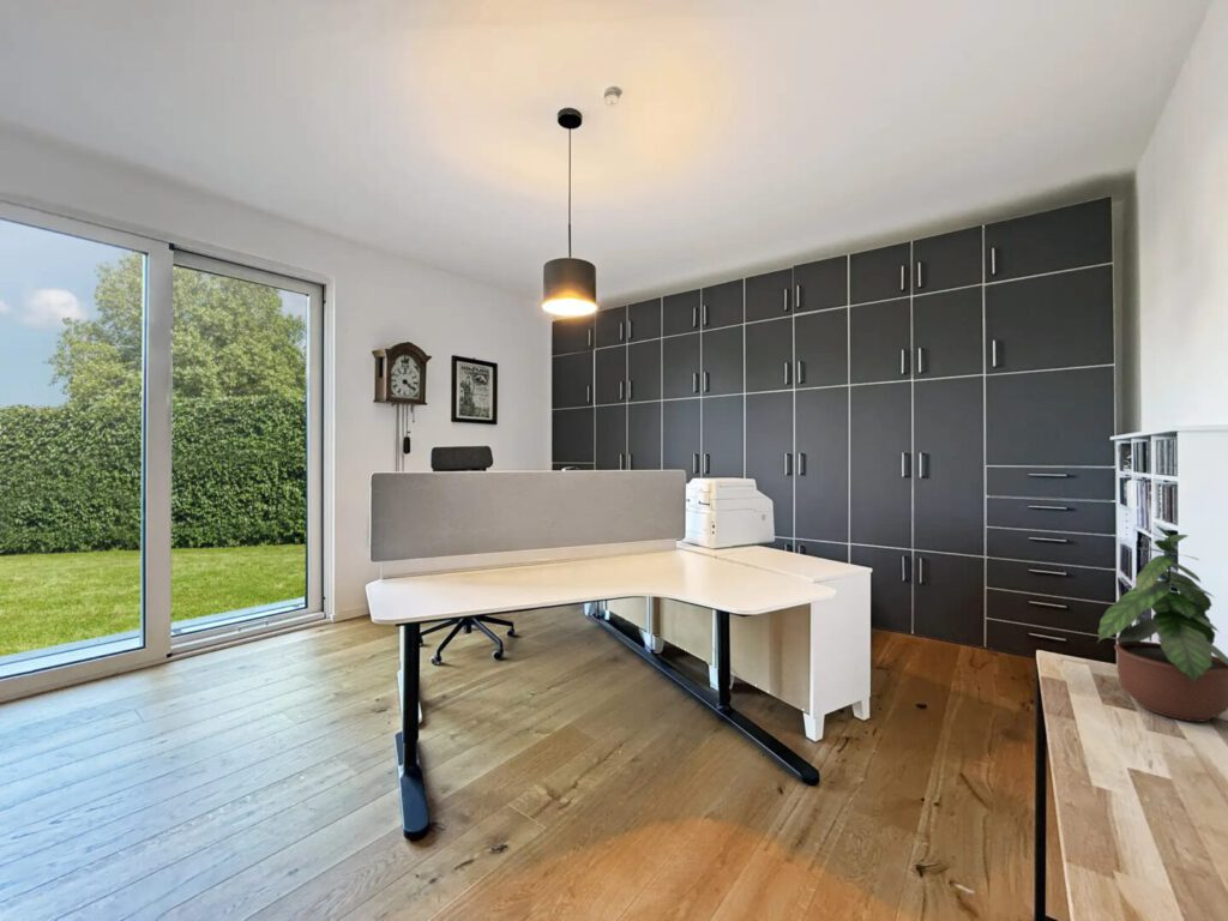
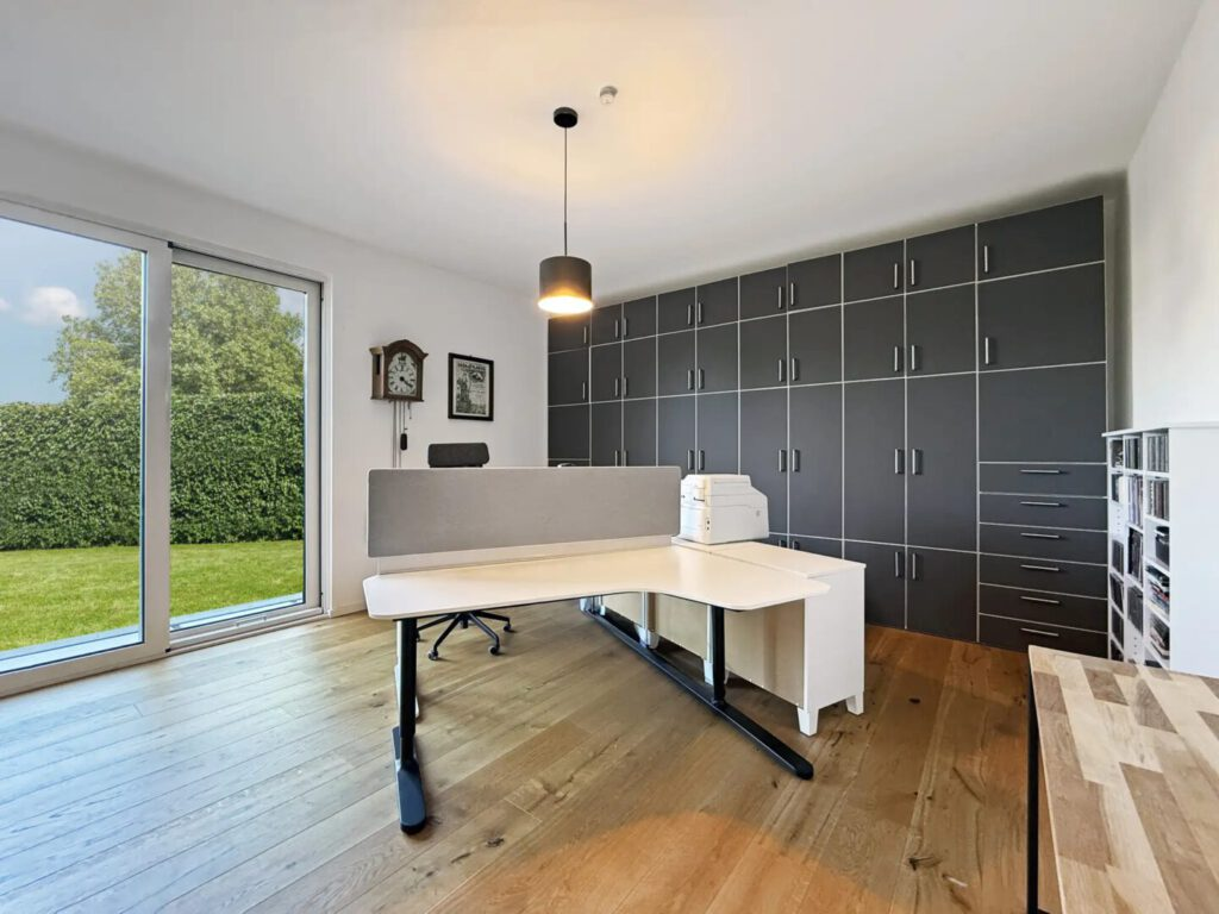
- potted plant (1161, 615)
